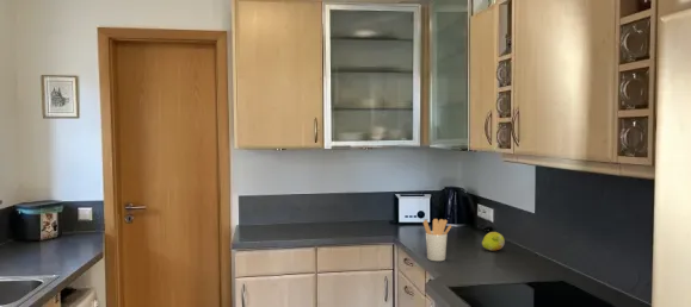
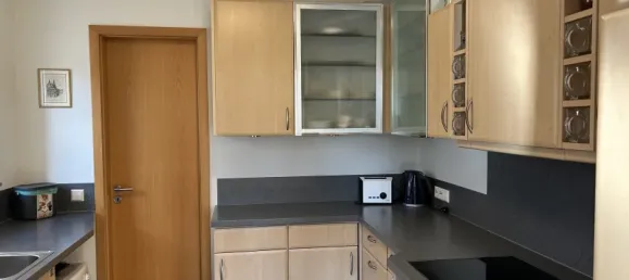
- fruit (493, 240)
- utensil holder (437, 238)
